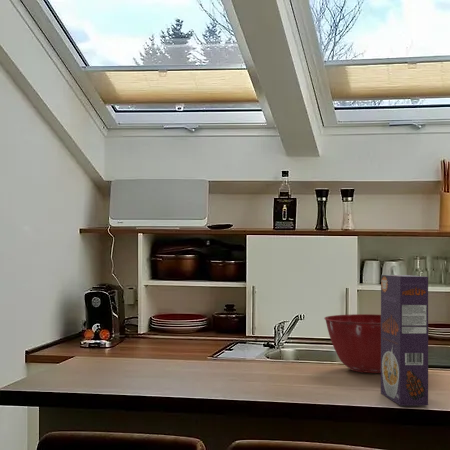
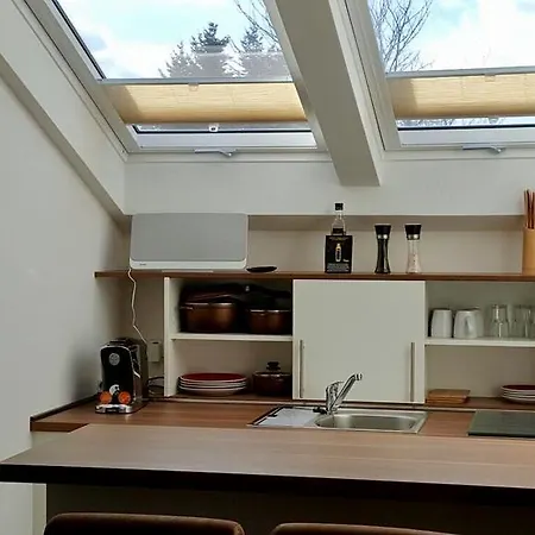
- mixing bowl (372, 343)
- cereal box (403, 337)
